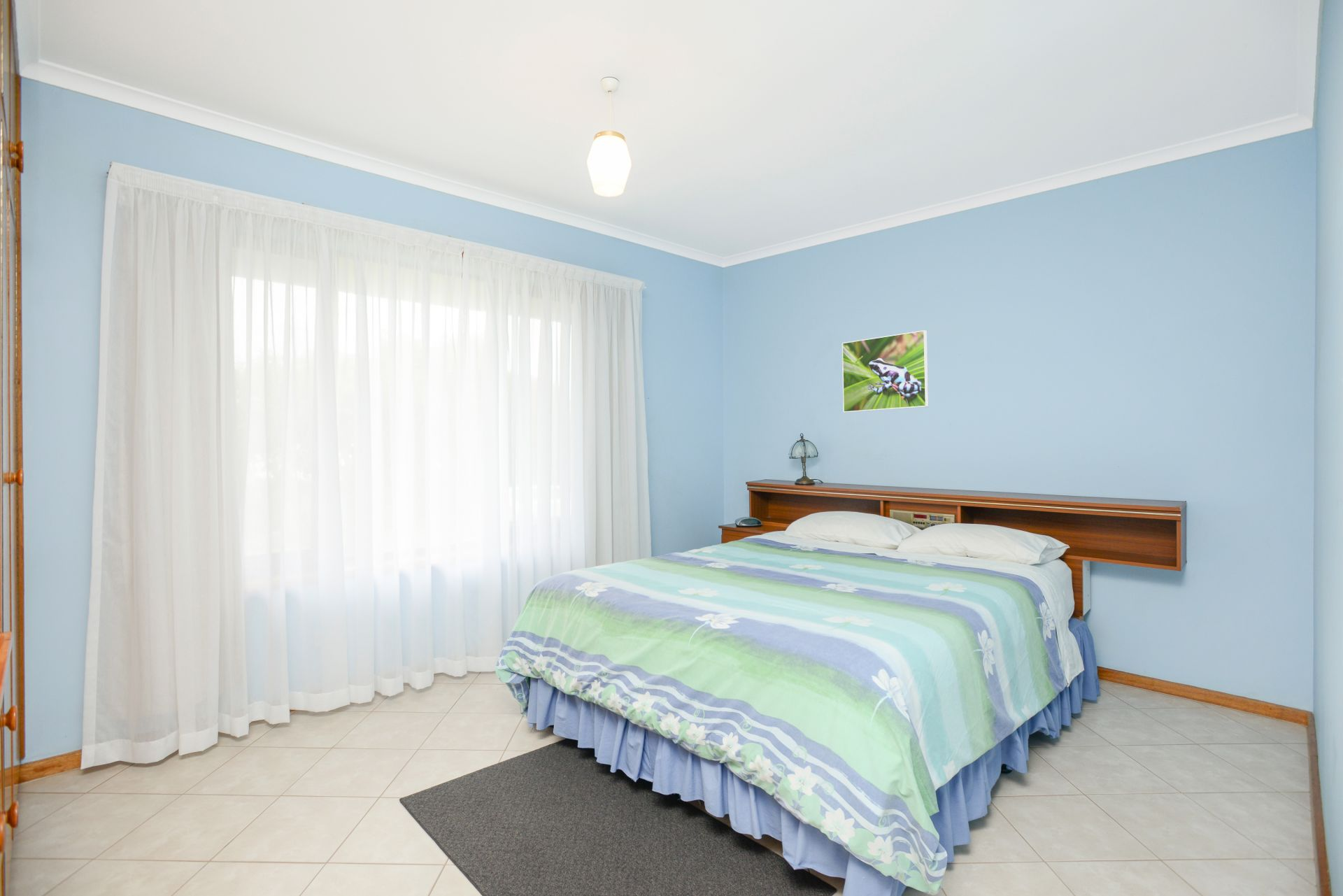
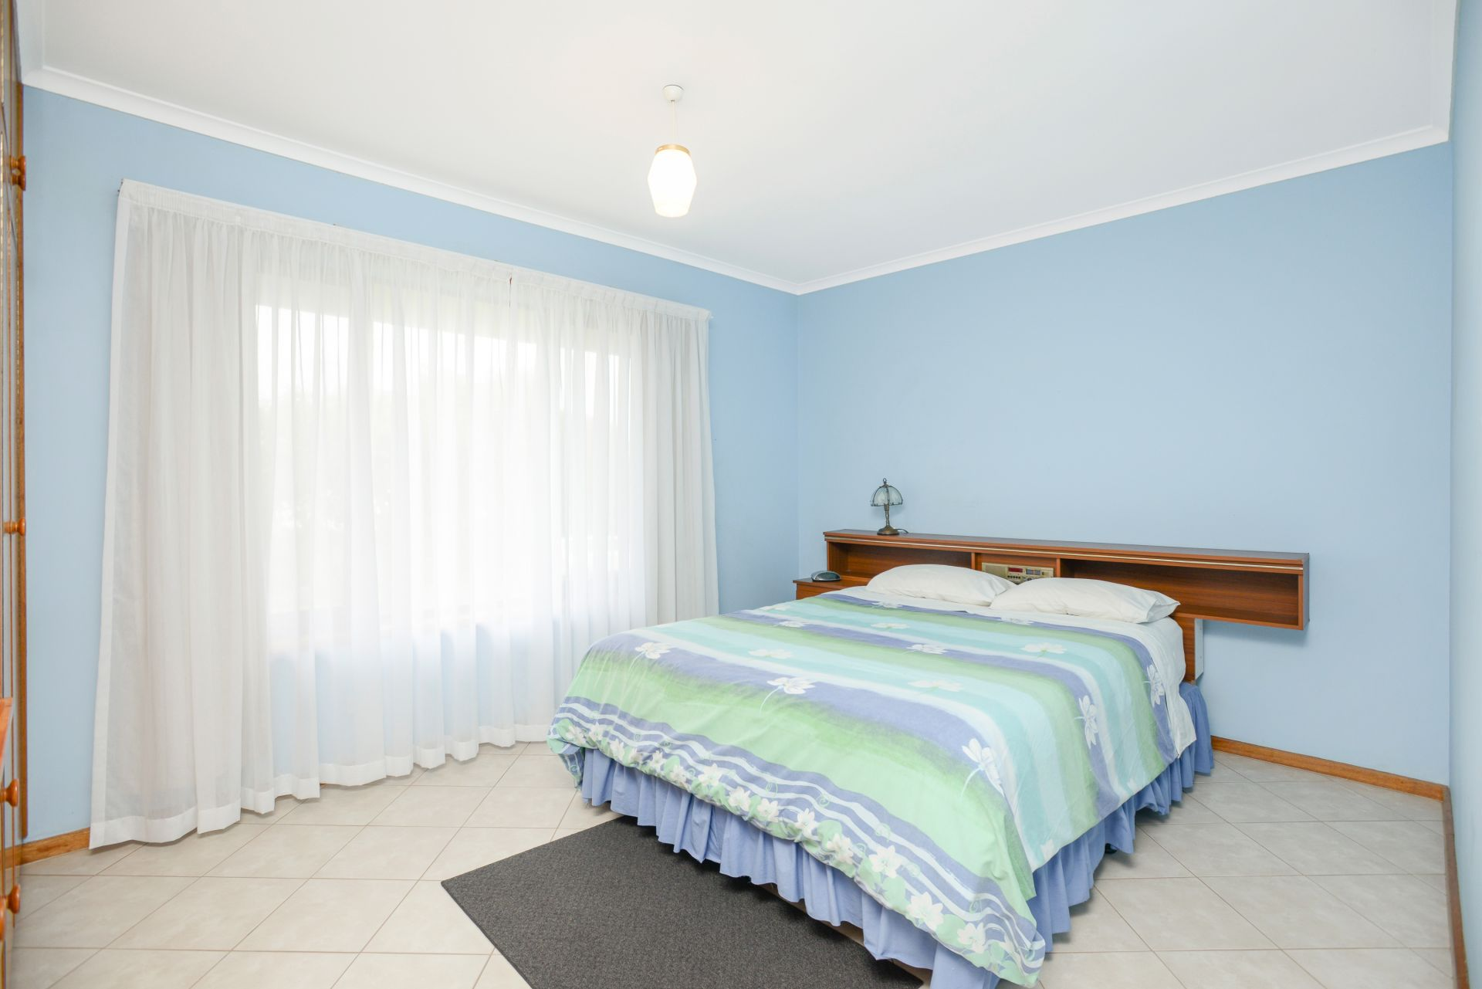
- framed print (883, 373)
